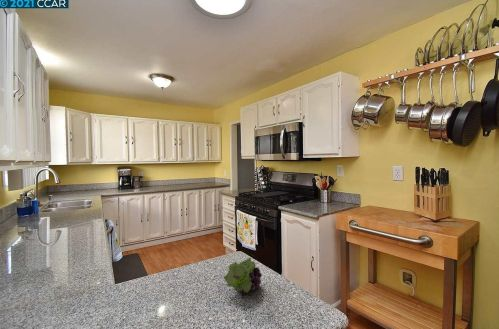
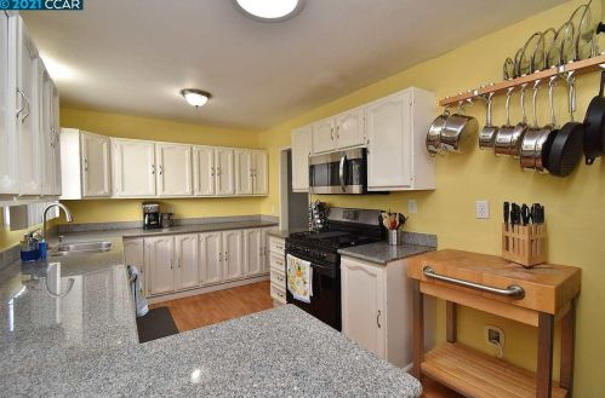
- fruit (244, 274)
